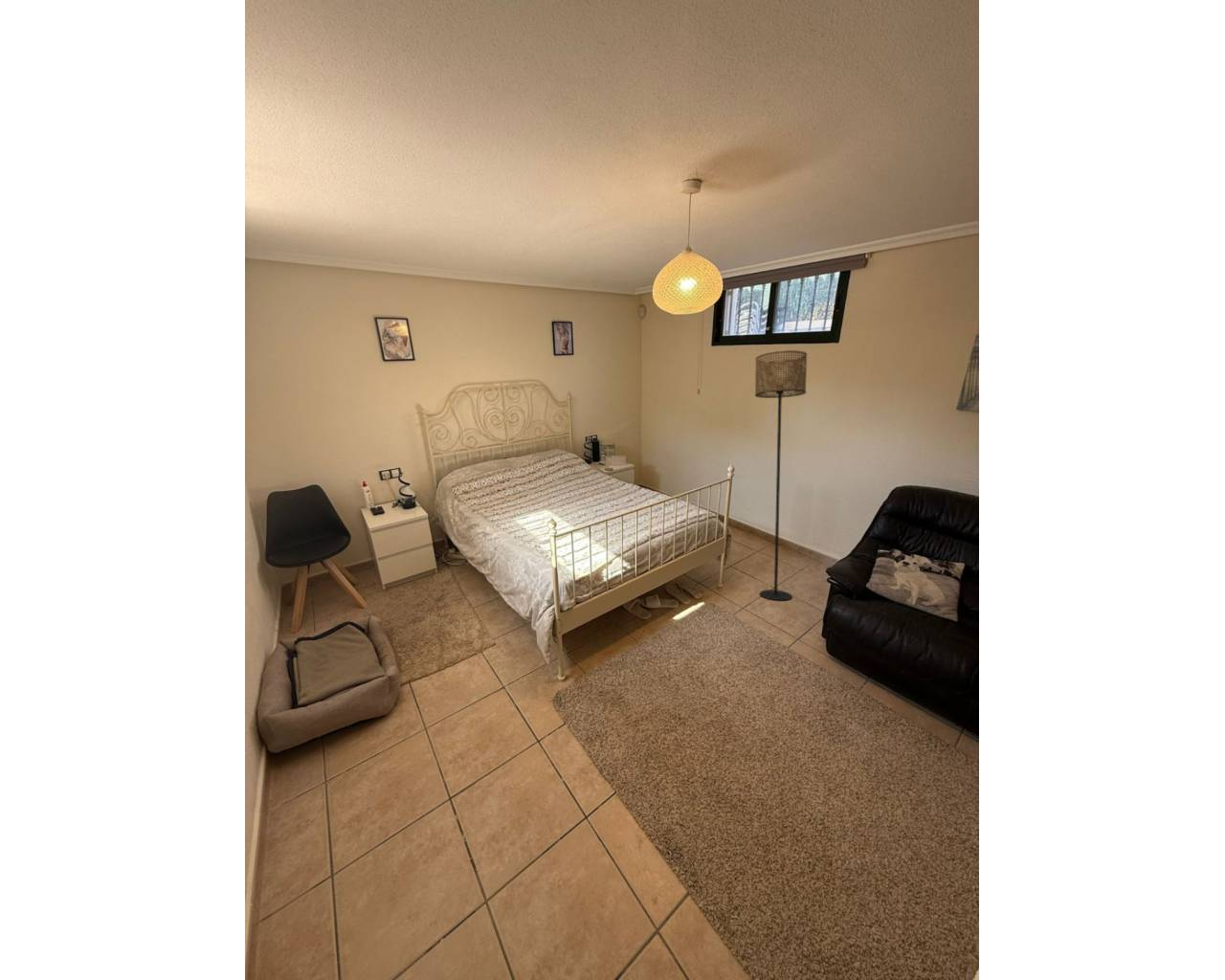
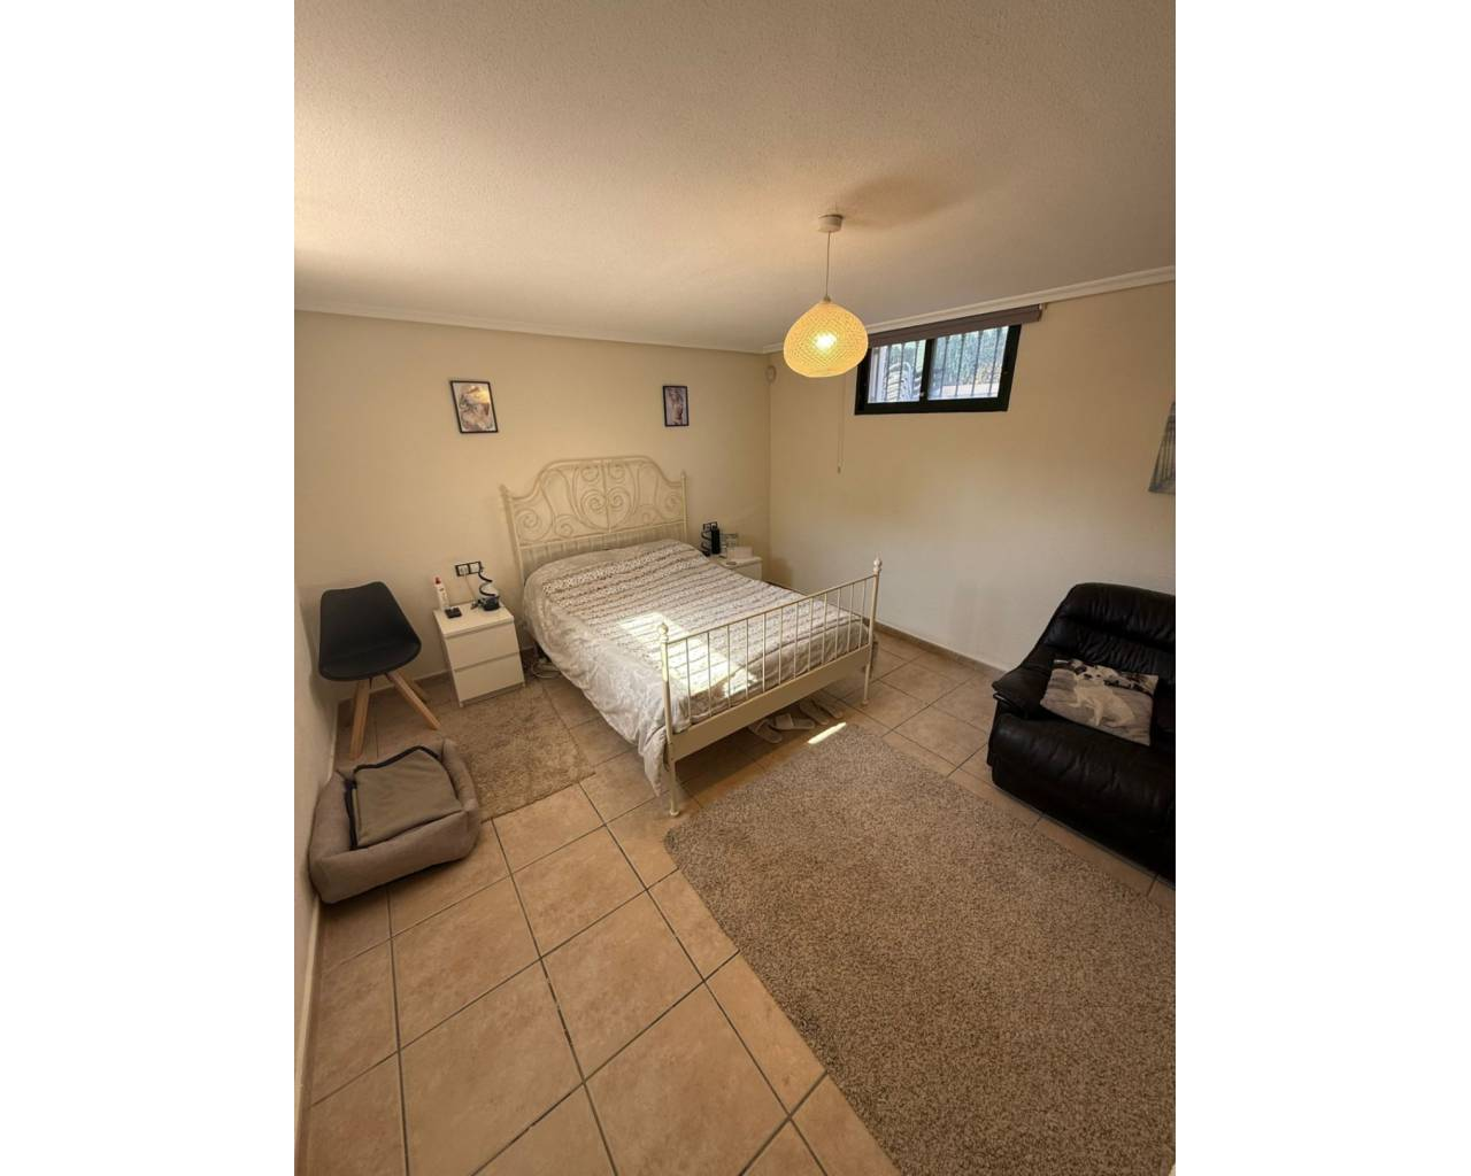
- floor lamp (778, 479)
